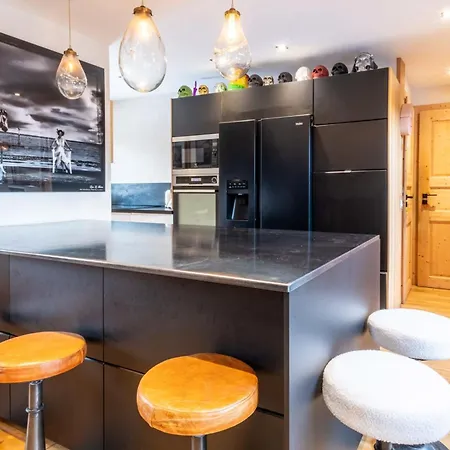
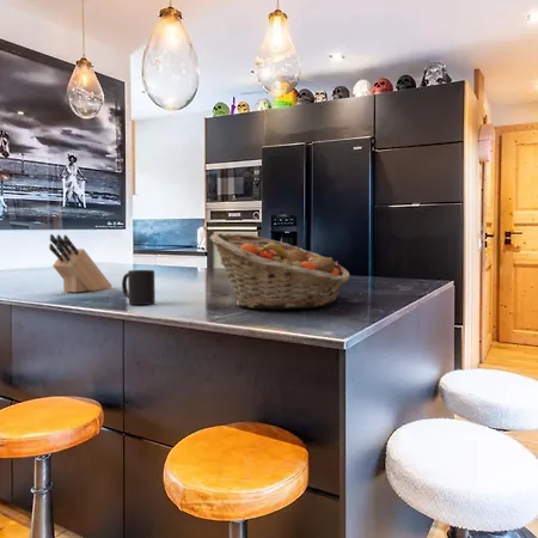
+ mug (136, 286)
+ knife block (79, 262)
+ fruit basket (281, 267)
